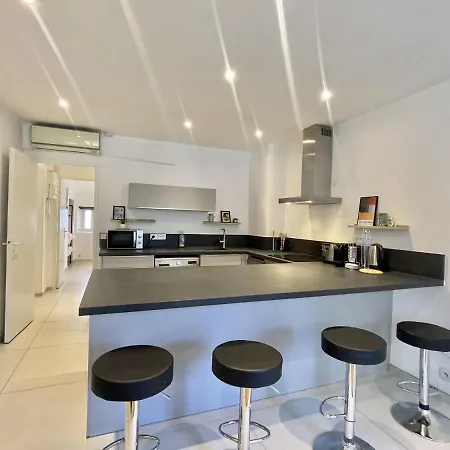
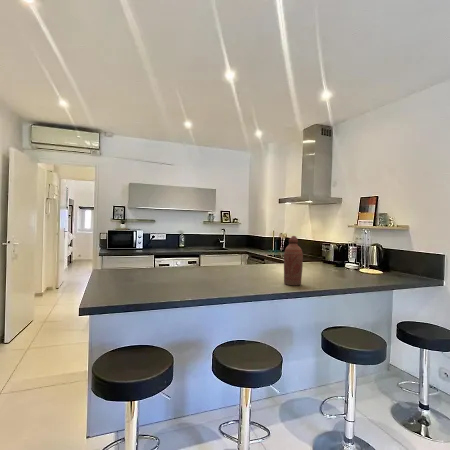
+ bottle (293, 259)
